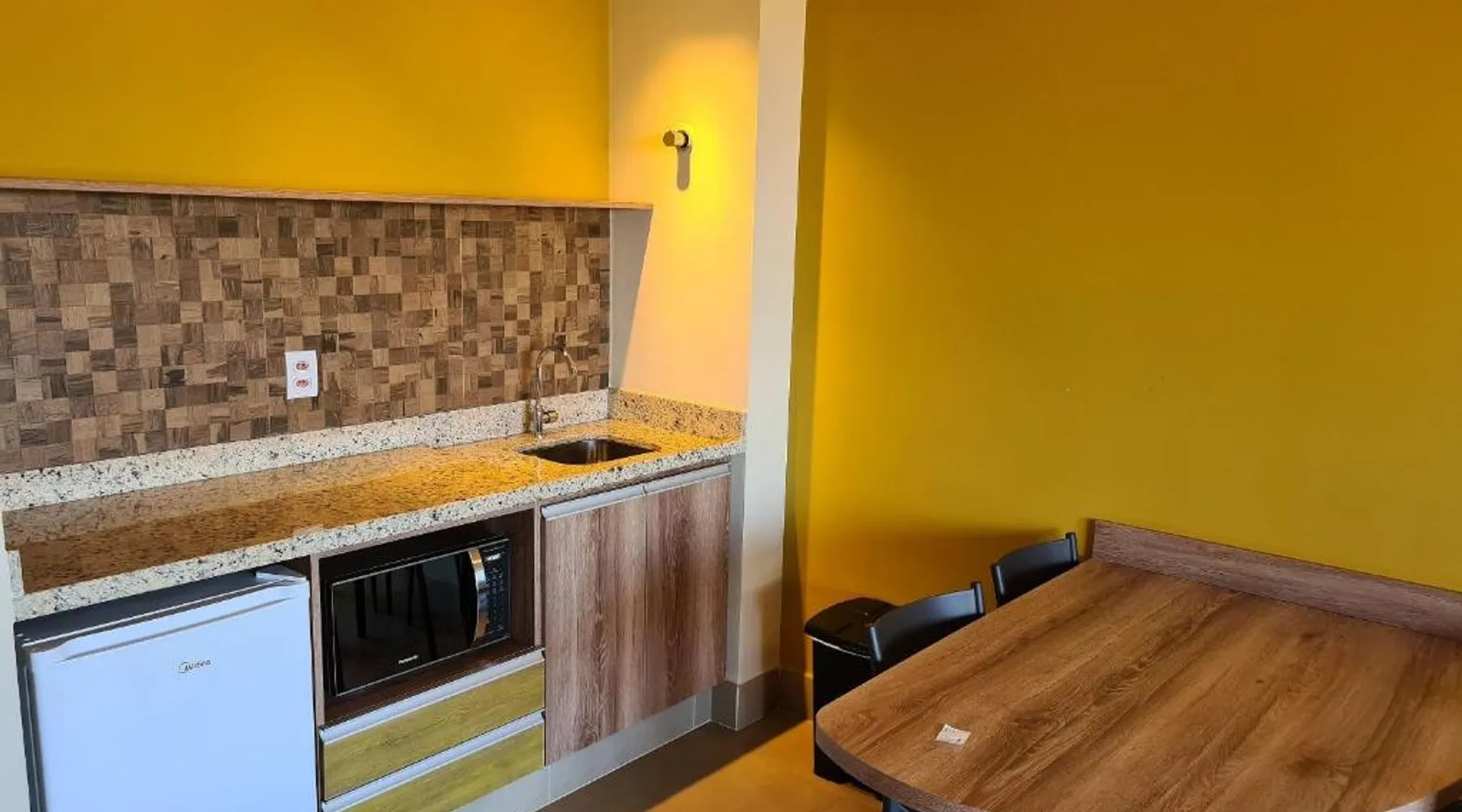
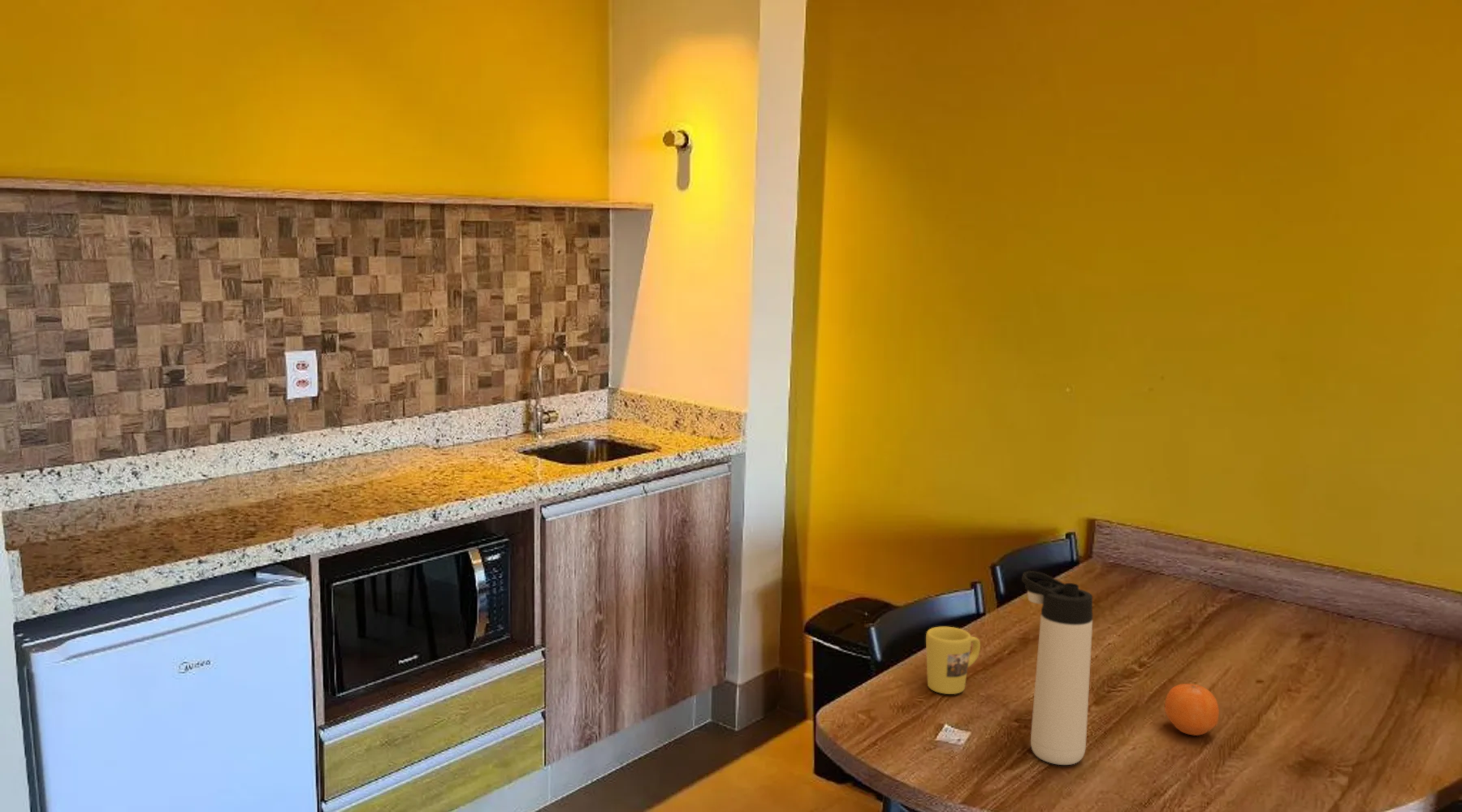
+ fruit (1192, 709)
+ thermos bottle (1052, 666)
+ mug (955, 658)
